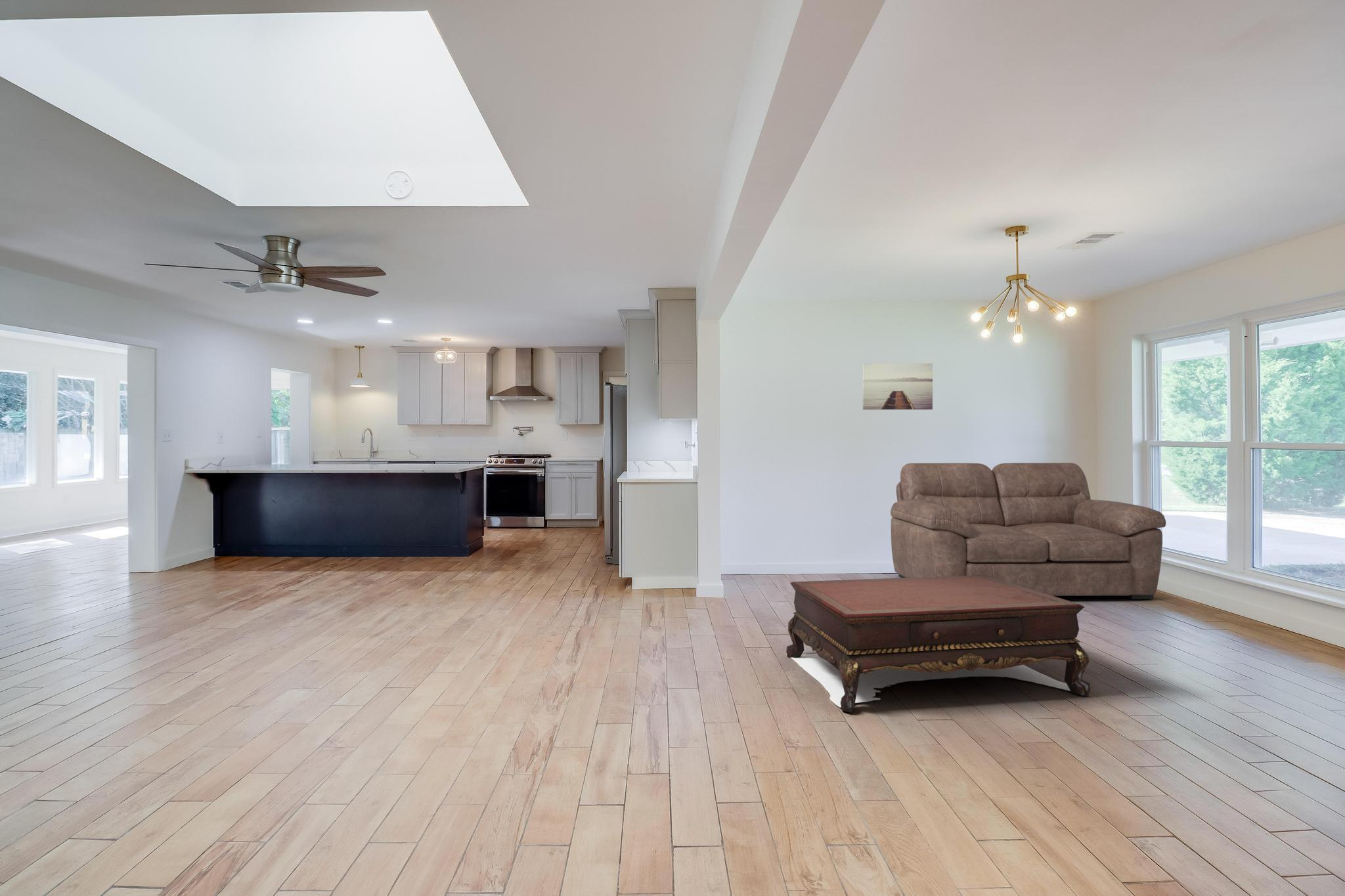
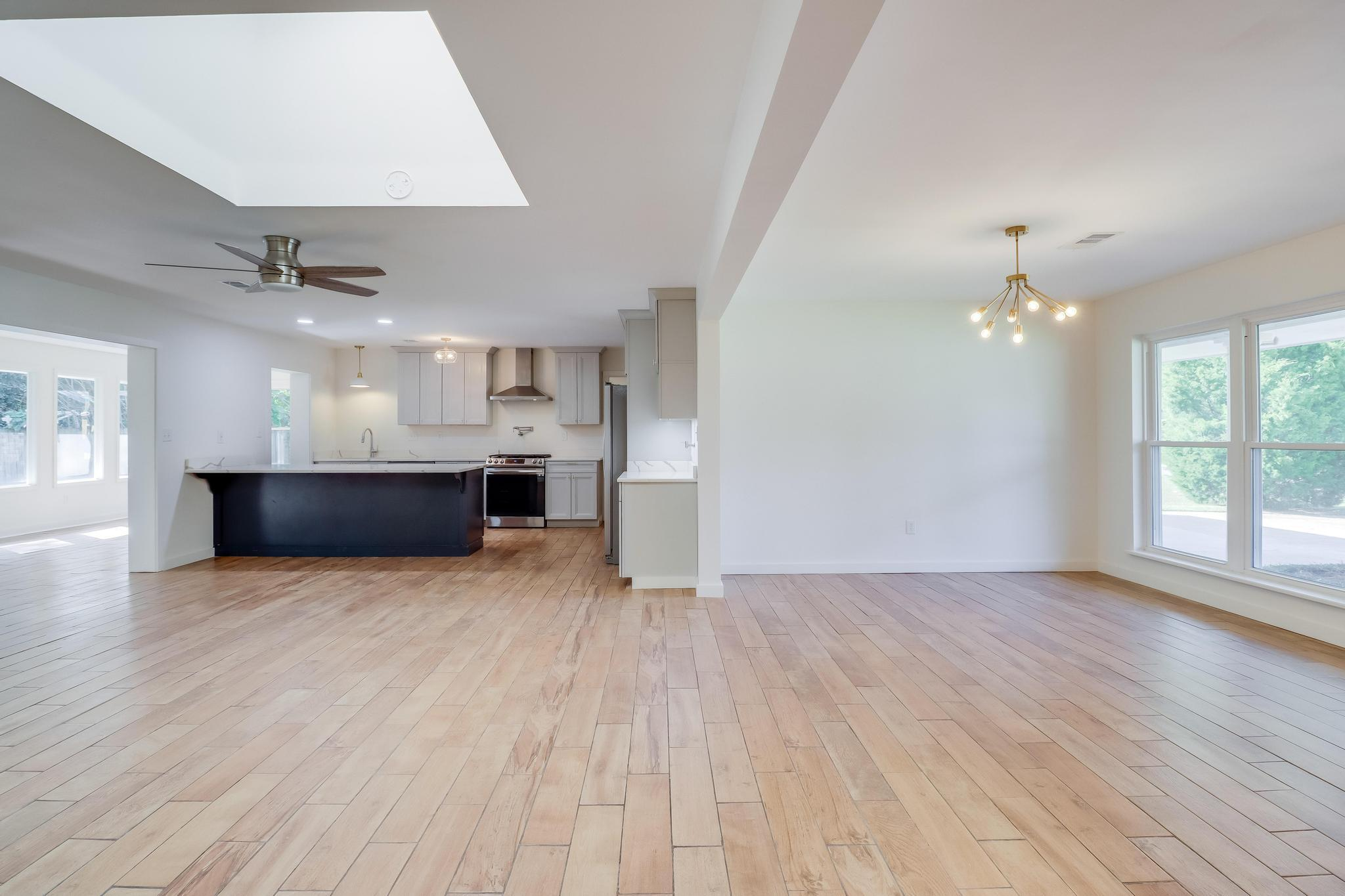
- sofa (1012, 525)
- wall art (897, 386)
- coffee table (920, 631)
